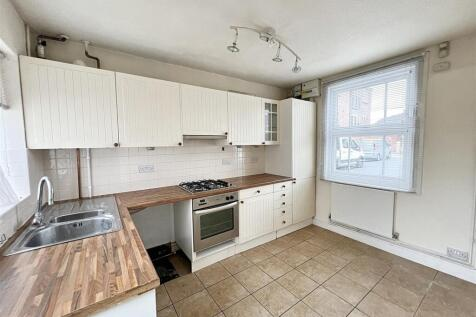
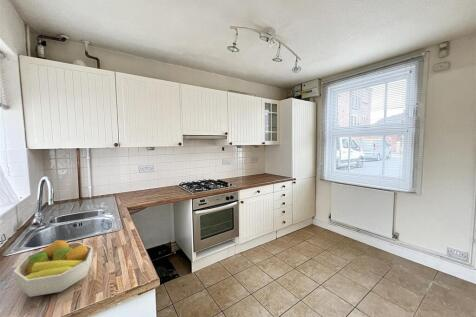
+ fruit bowl (57, 263)
